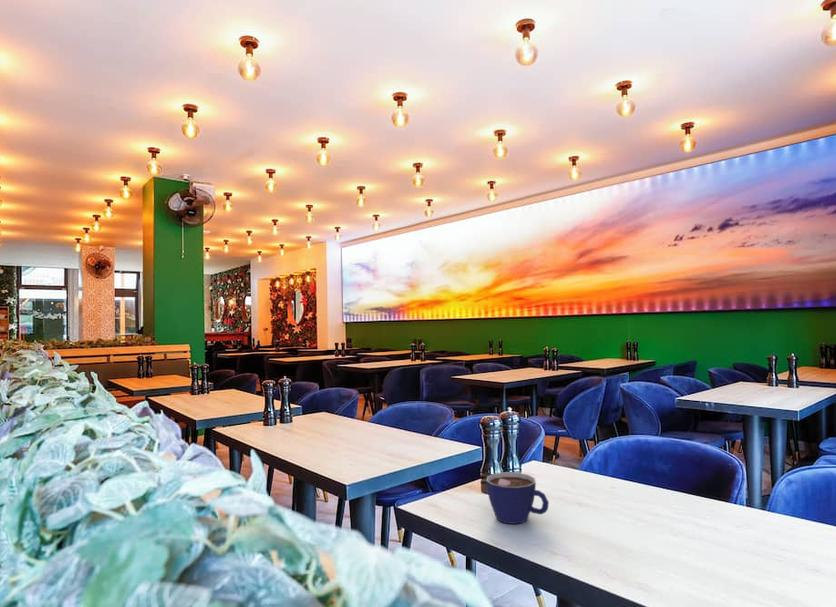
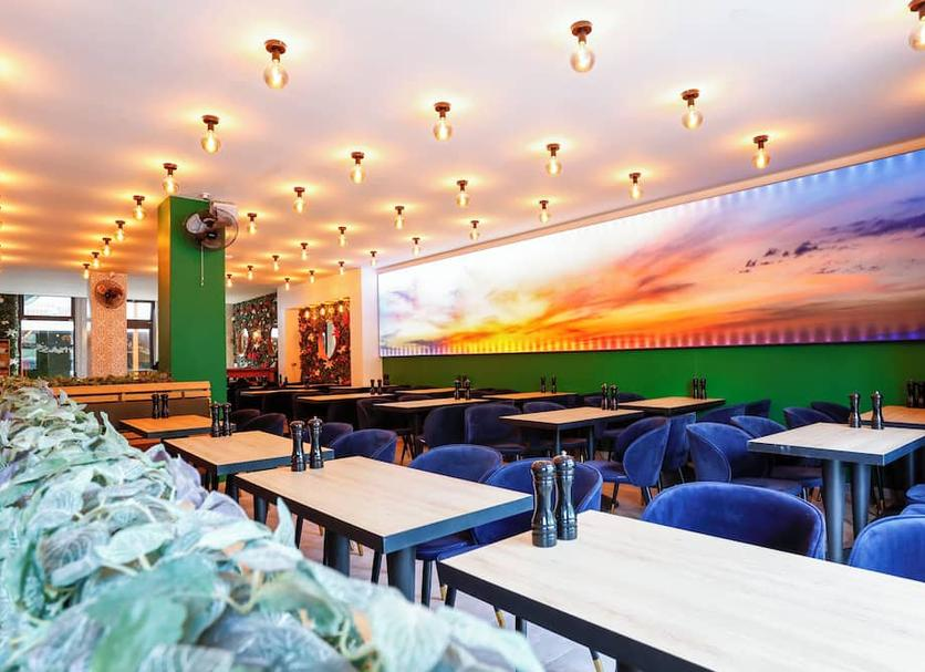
- cup (518, 499)
